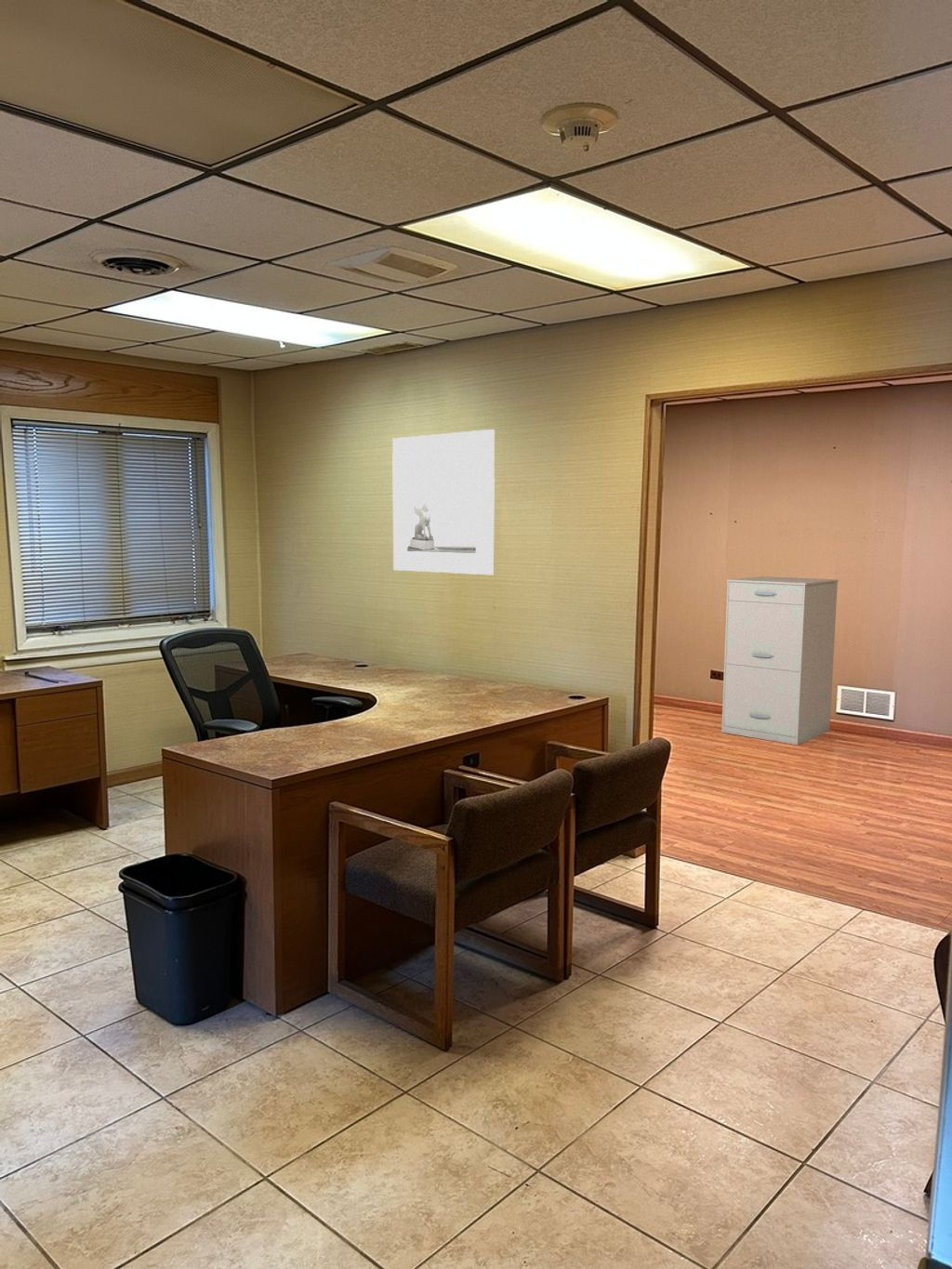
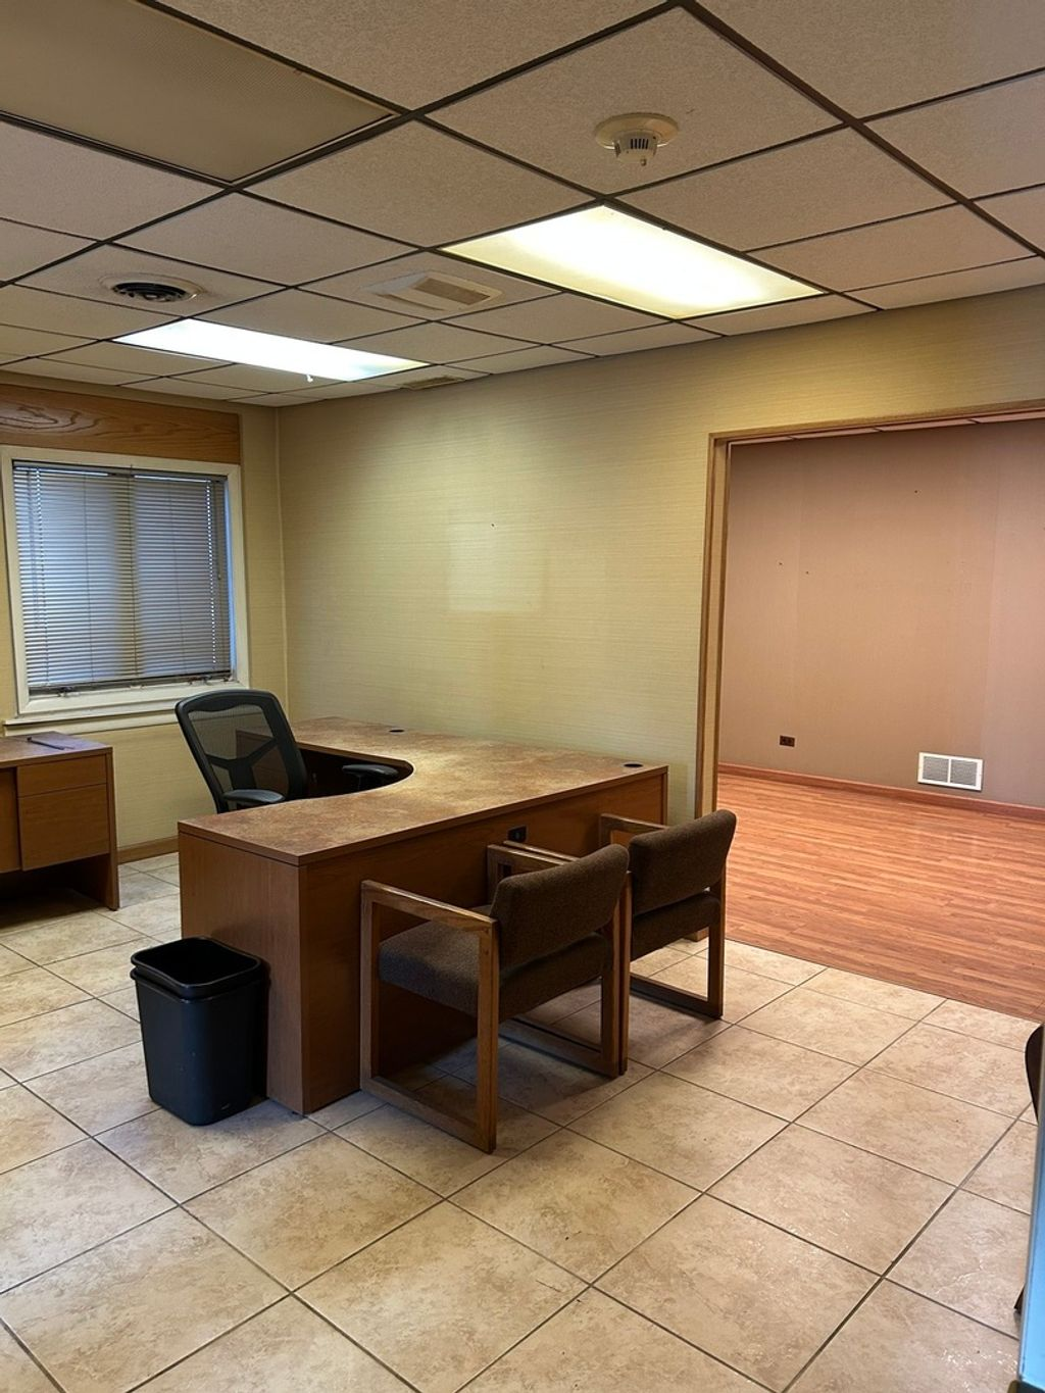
- filing cabinet (778, 656)
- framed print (441, 504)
